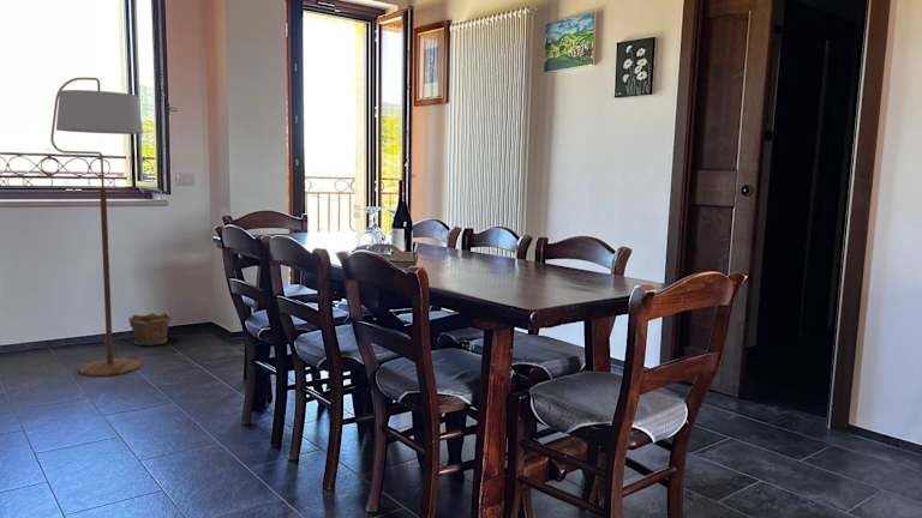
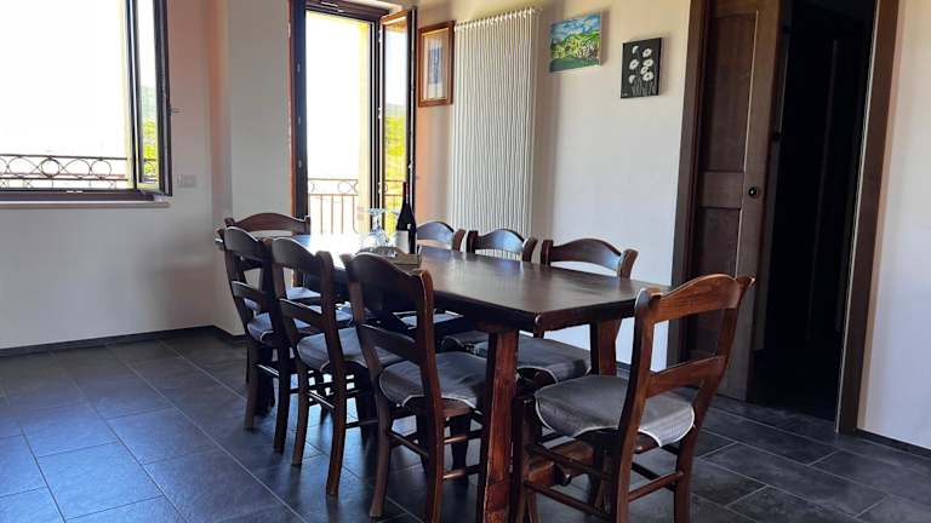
- floor lamp (102, 227)
- clay pot (150, 323)
